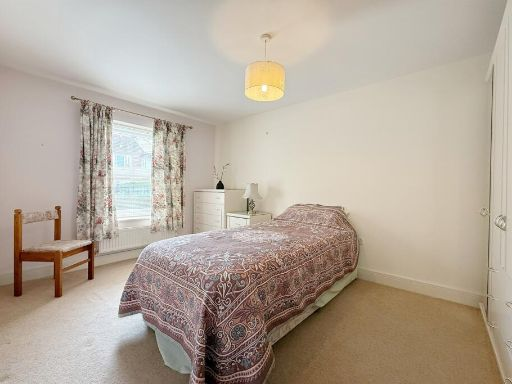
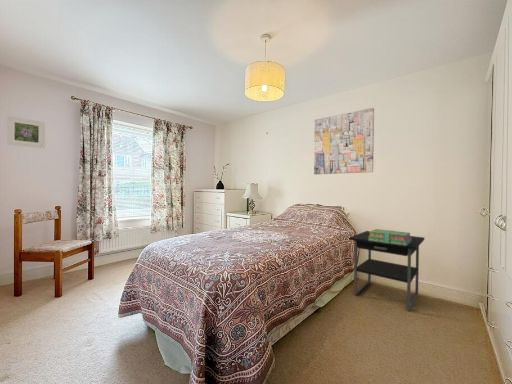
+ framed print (26, 132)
+ wall art (341, 144)
+ nightstand (386, 266)
+ stack of books (389, 236)
